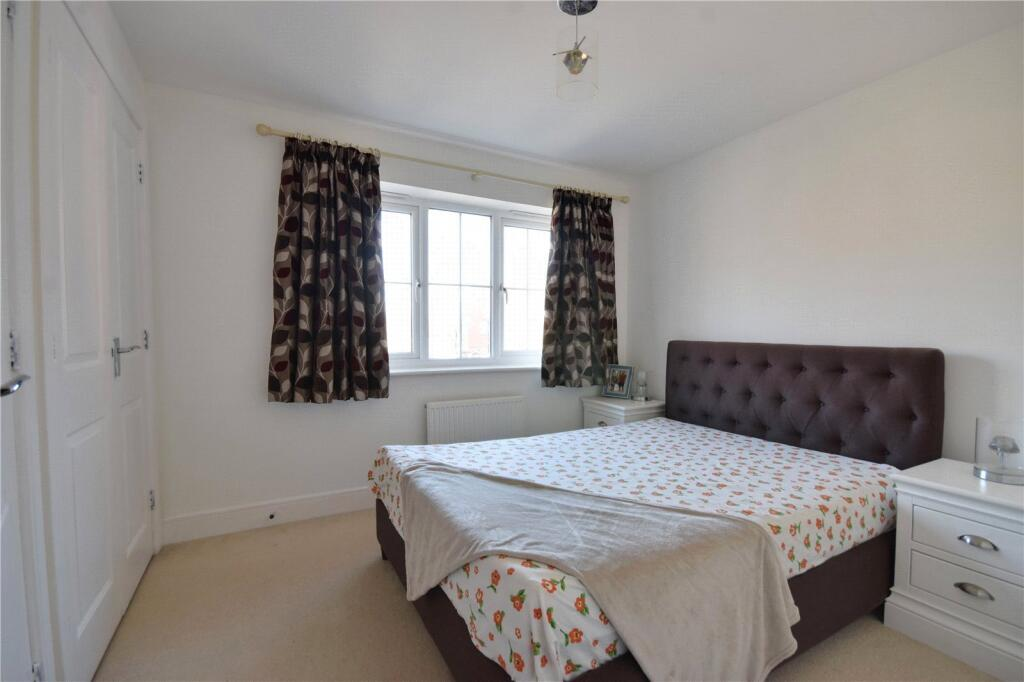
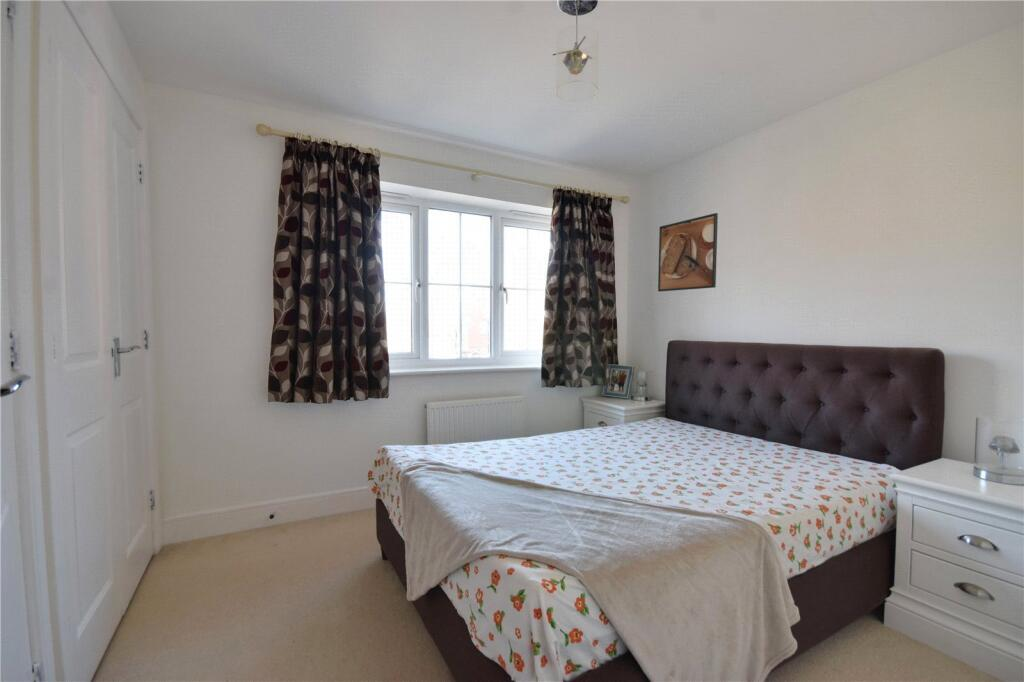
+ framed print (685, 255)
